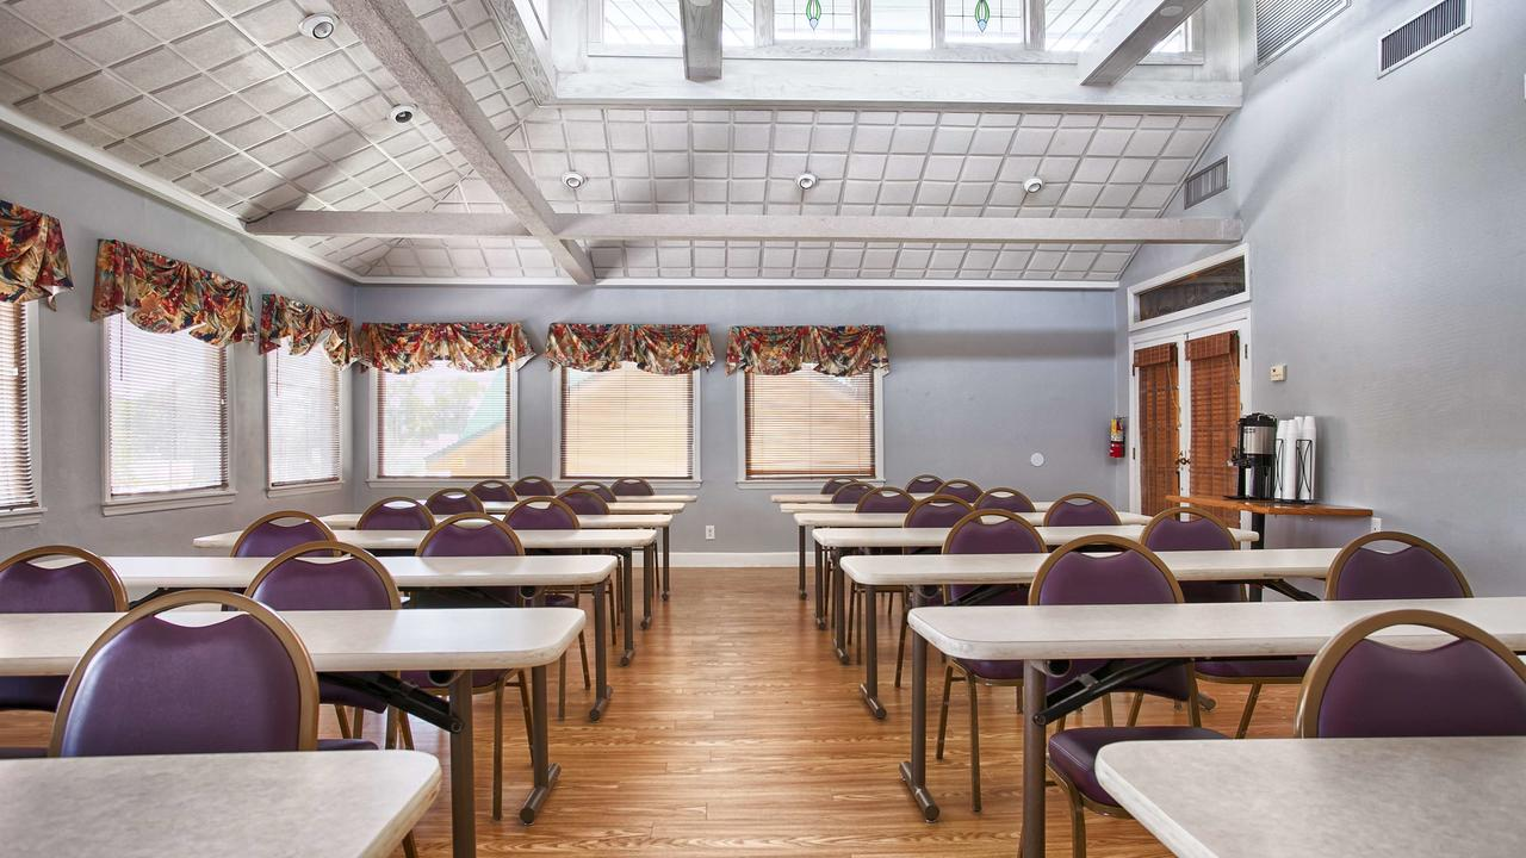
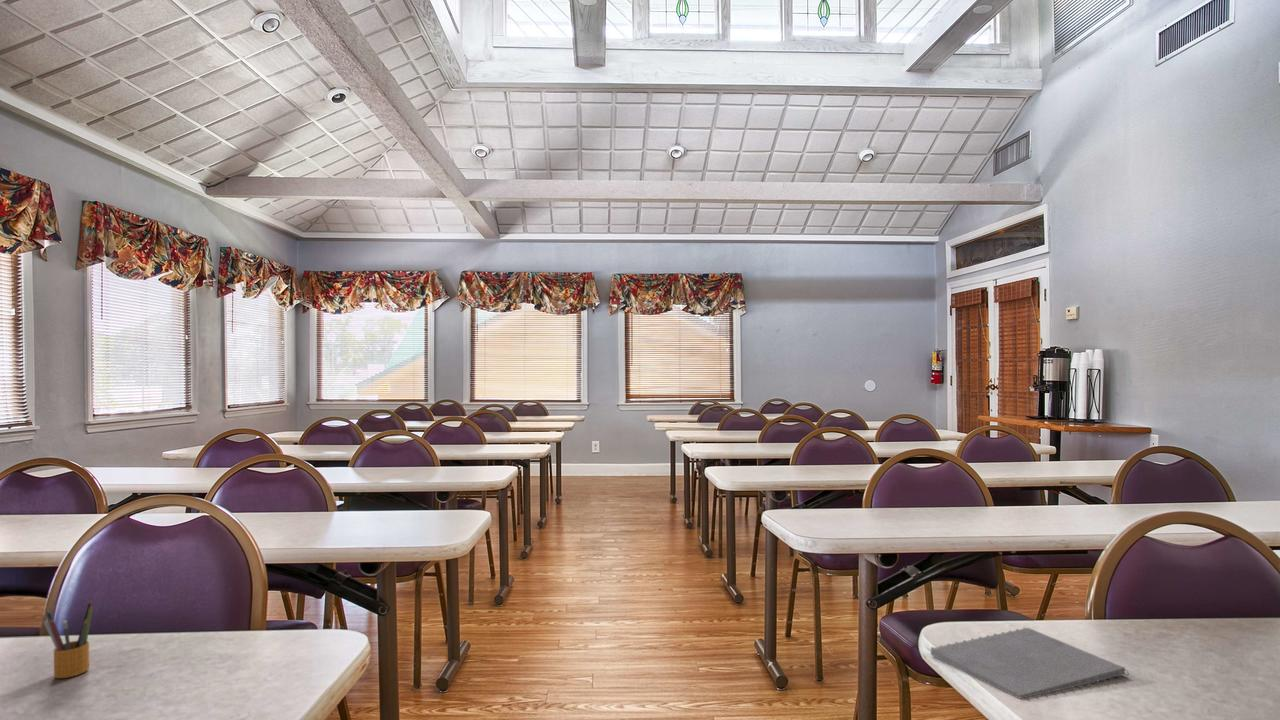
+ pencil box (72, 641)
+ notepad (1024, 660)
